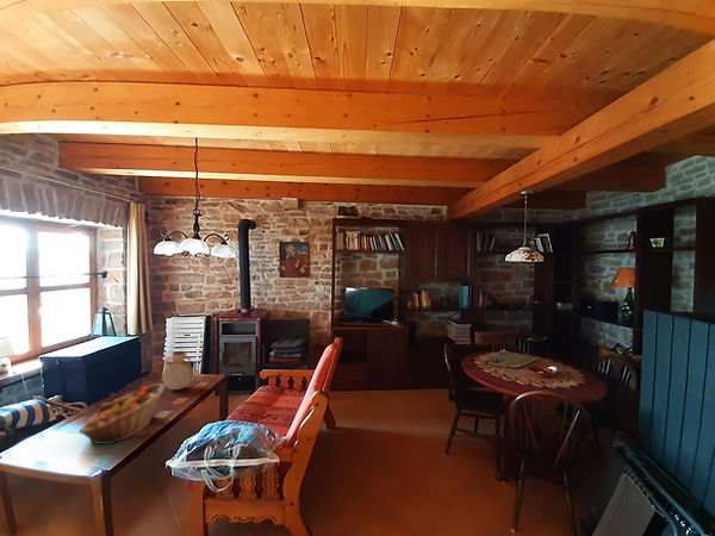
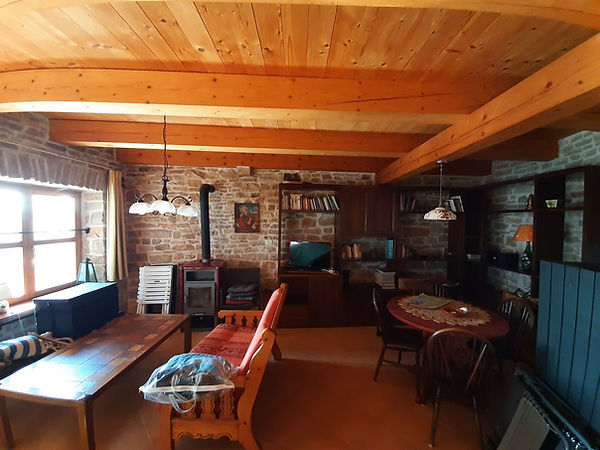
- vase (178, 370)
- fruit basket (126, 411)
